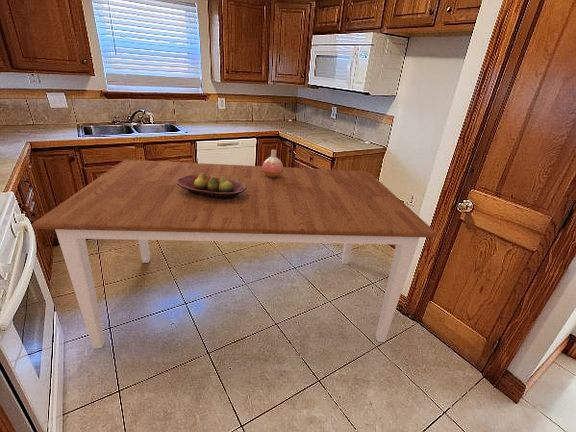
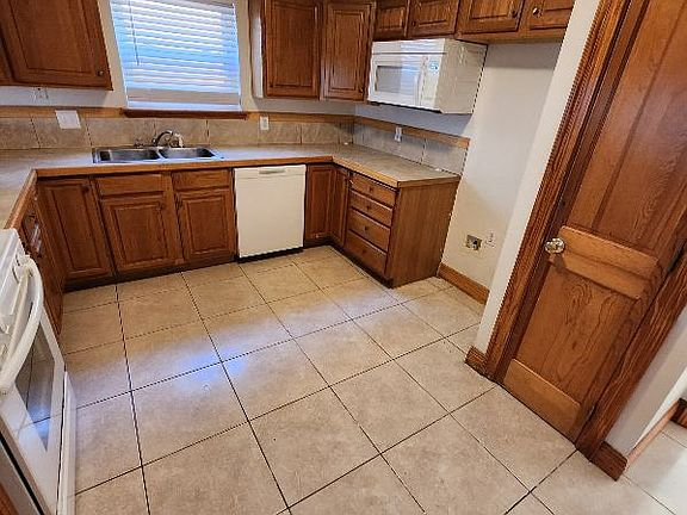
- fruit bowl (211, 184)
- vase (272, 163)
- dining table (249, 241)
